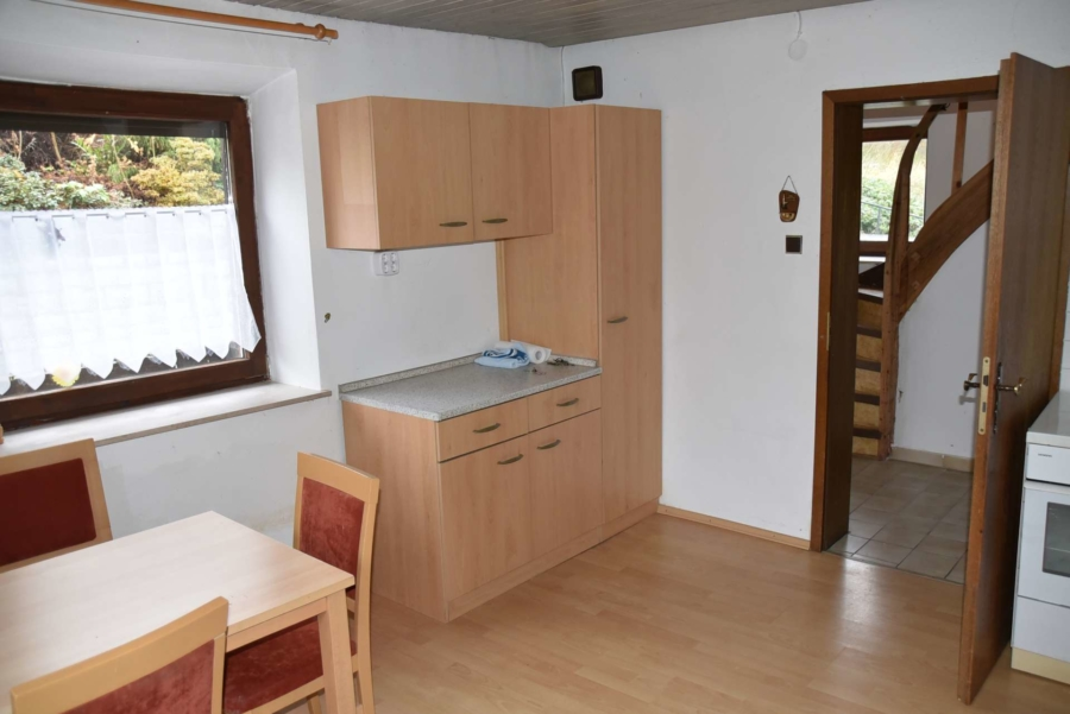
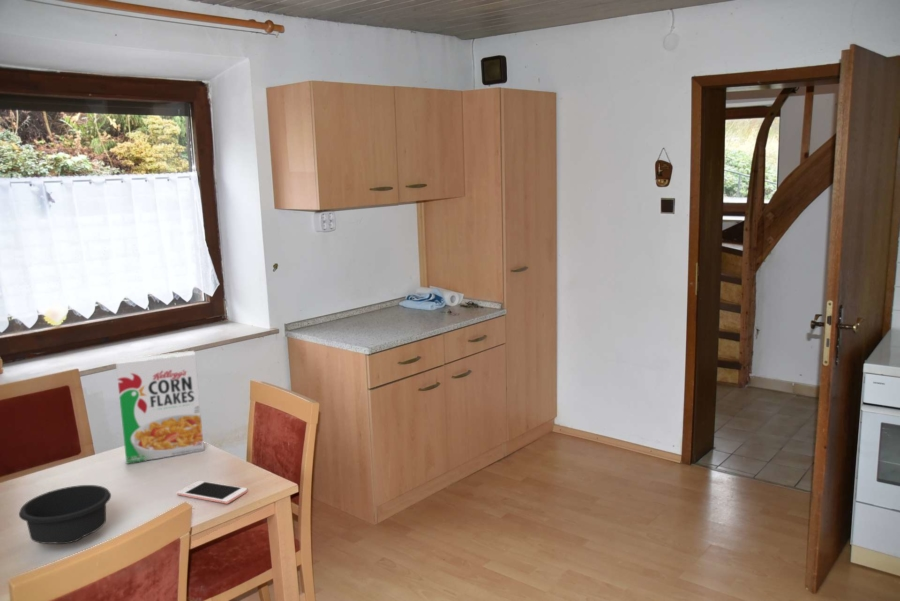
+ cereal box (160, 405)
+ bowl (68, 519)
+ cell phone (212, 491)
